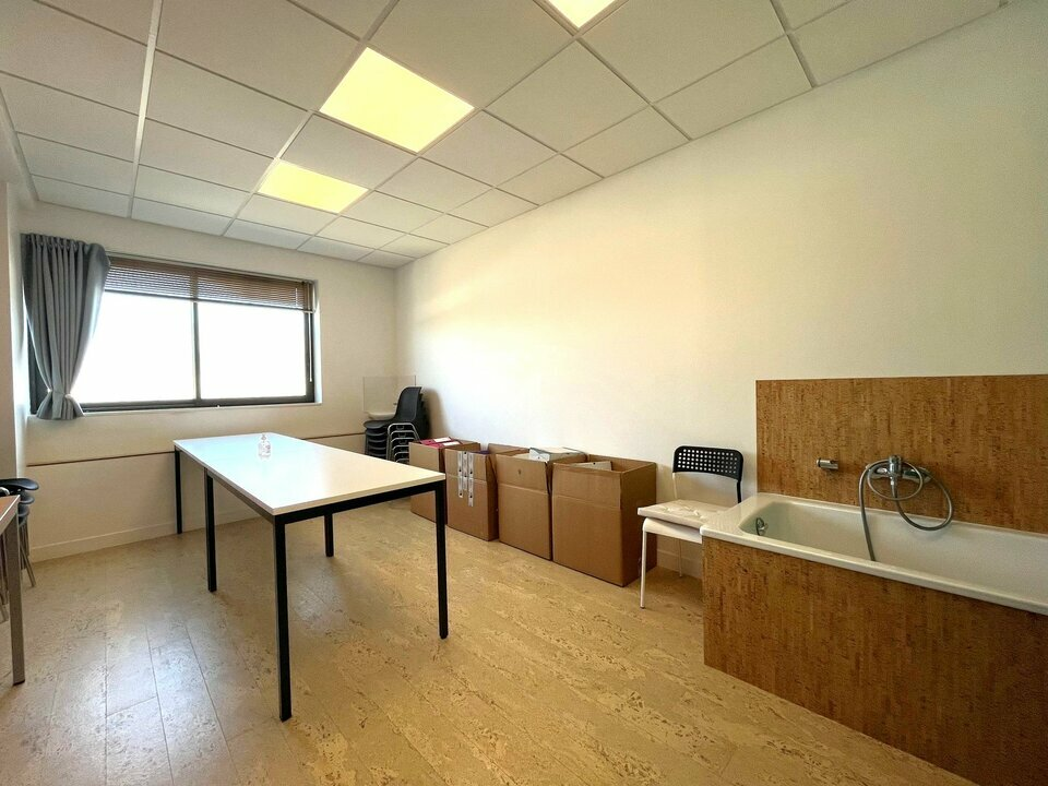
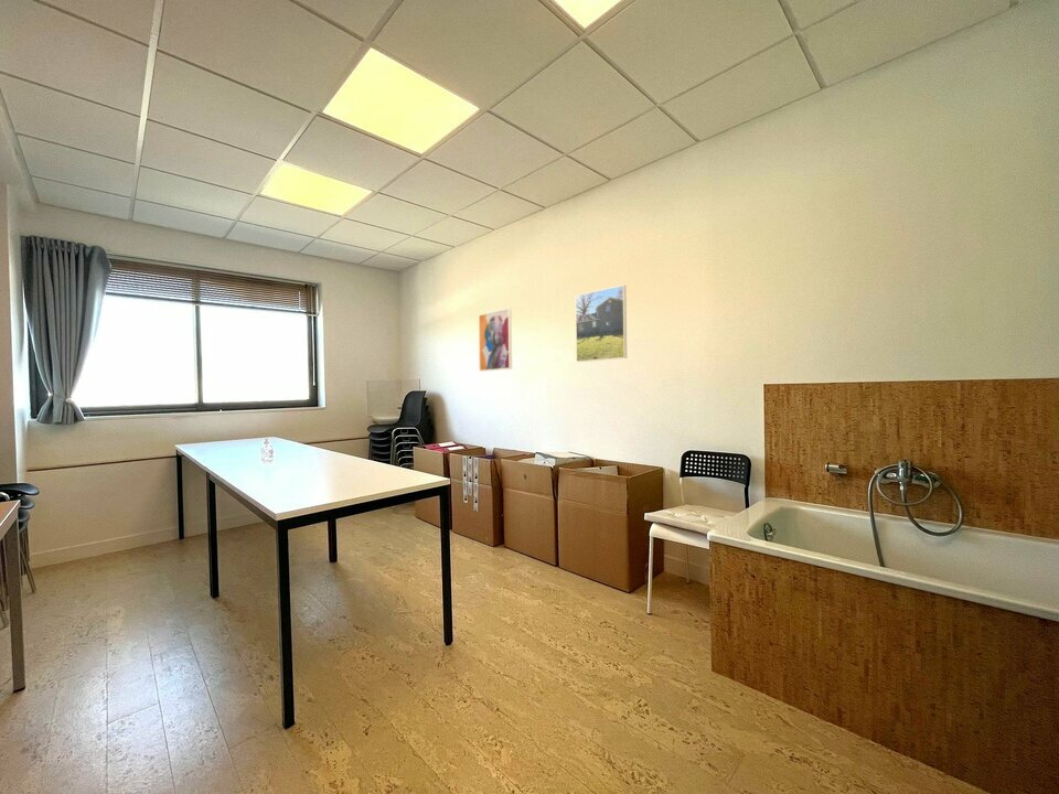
+ wall art (494, 341)
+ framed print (599, 325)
